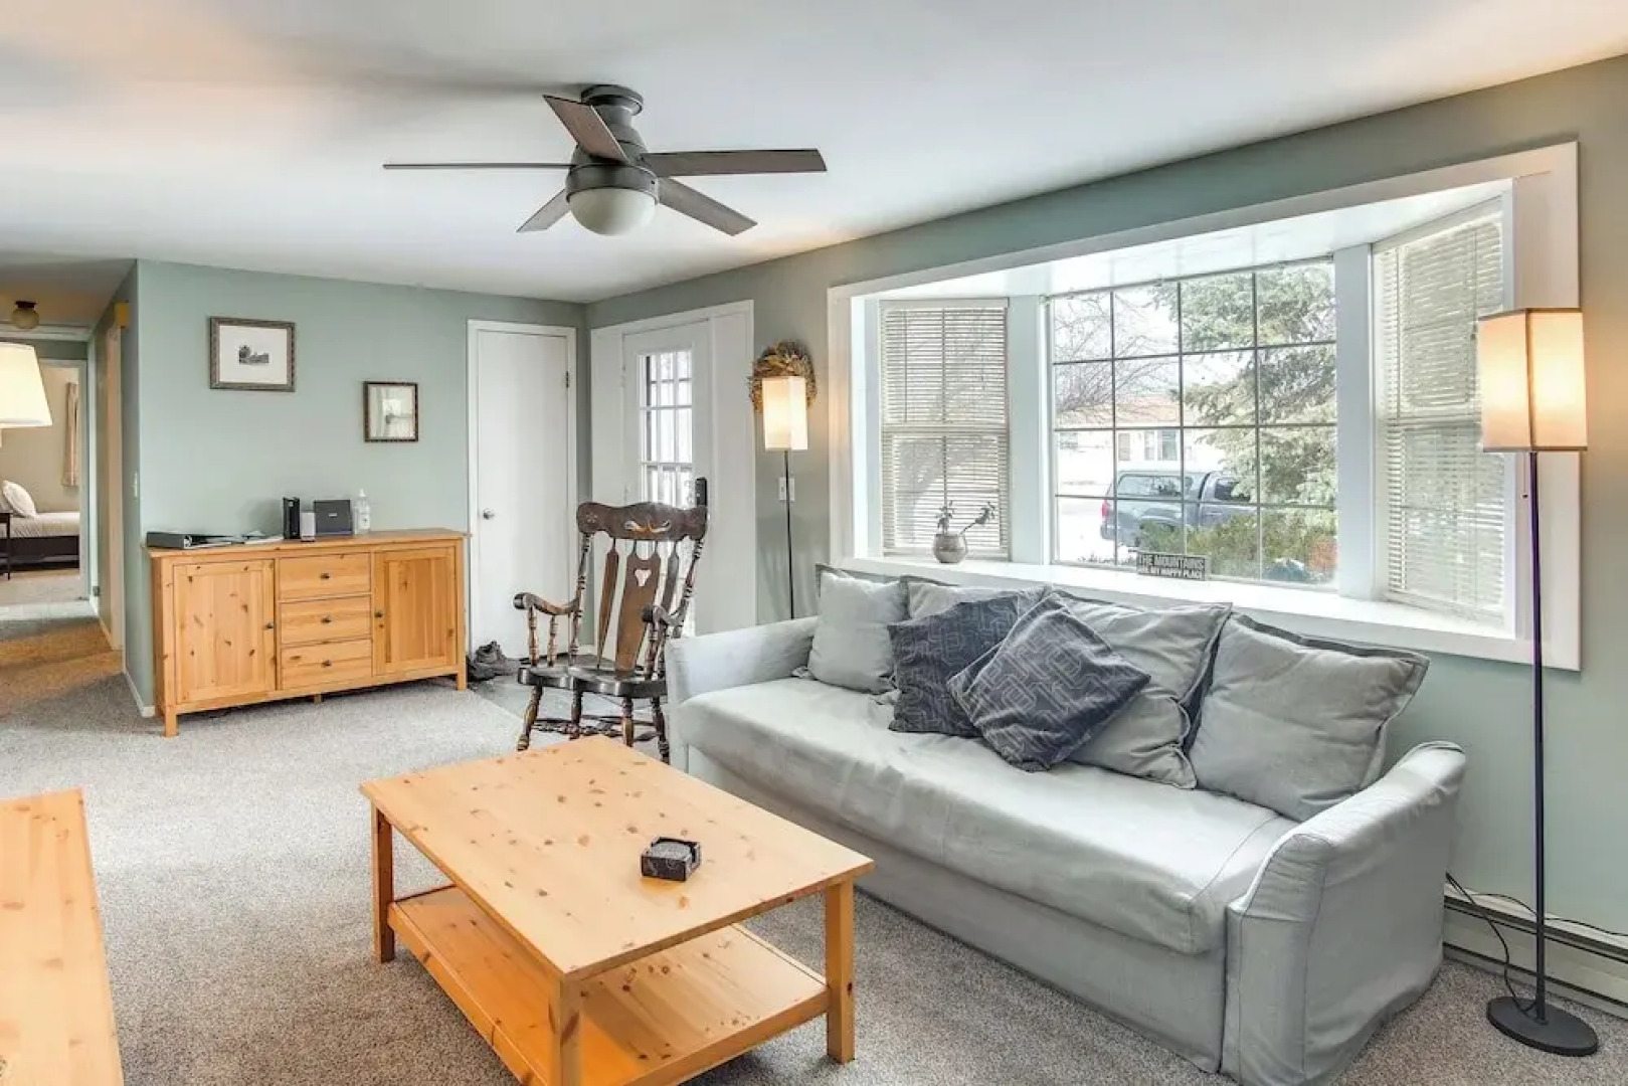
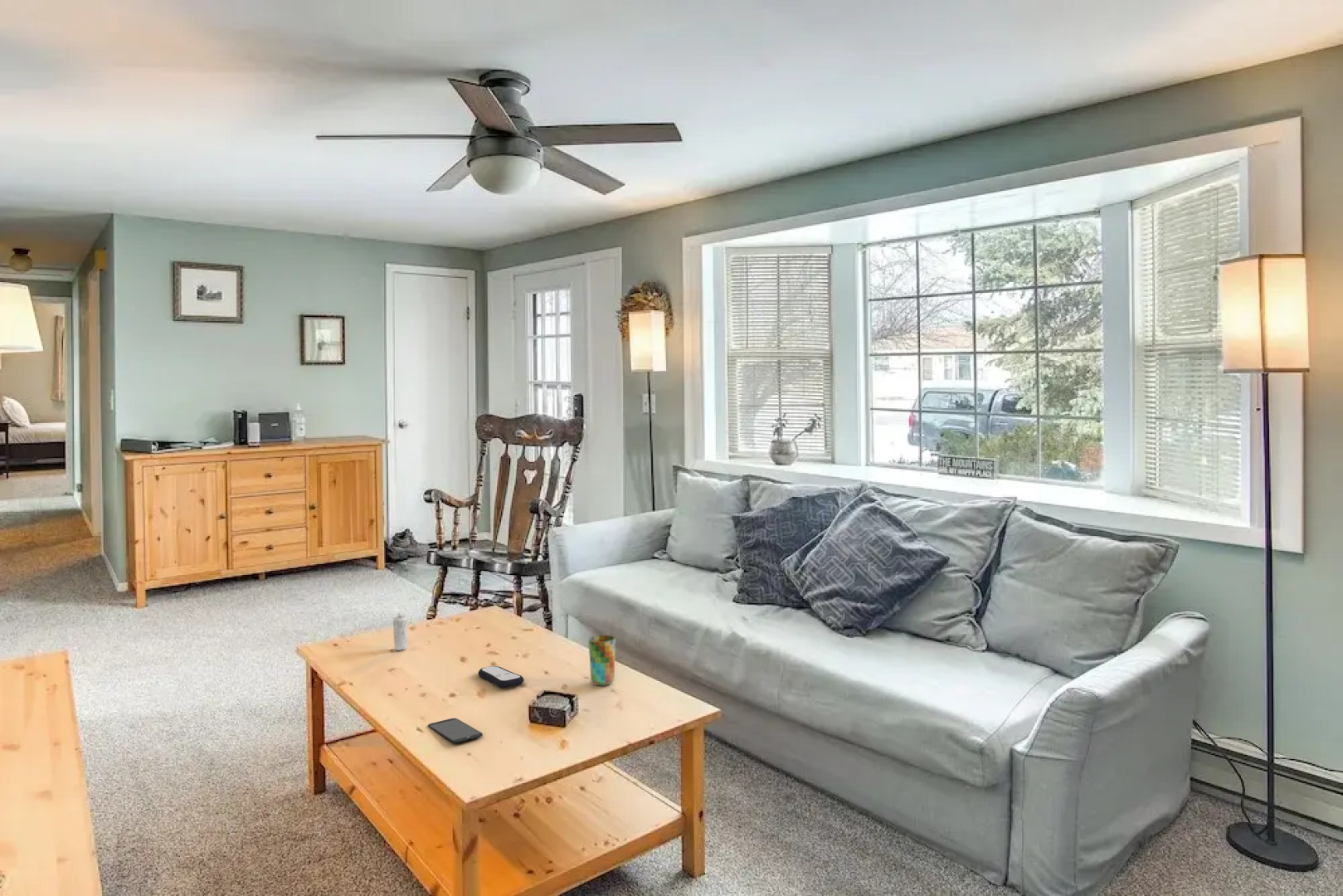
+ remote control (499, 675)
+ candle (401, 629)
+ cup (602, 660)
+ smartphone (455, 729)
